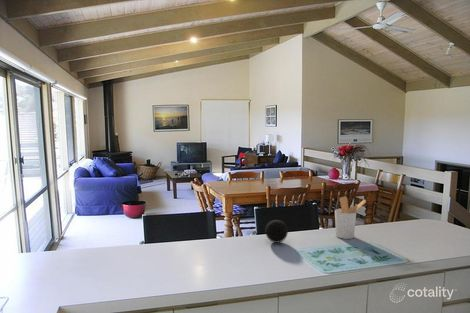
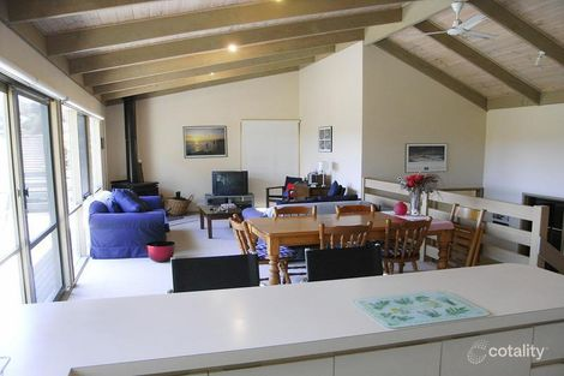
- decorative ball (276, 231)
- utensil holder (350, 217)
